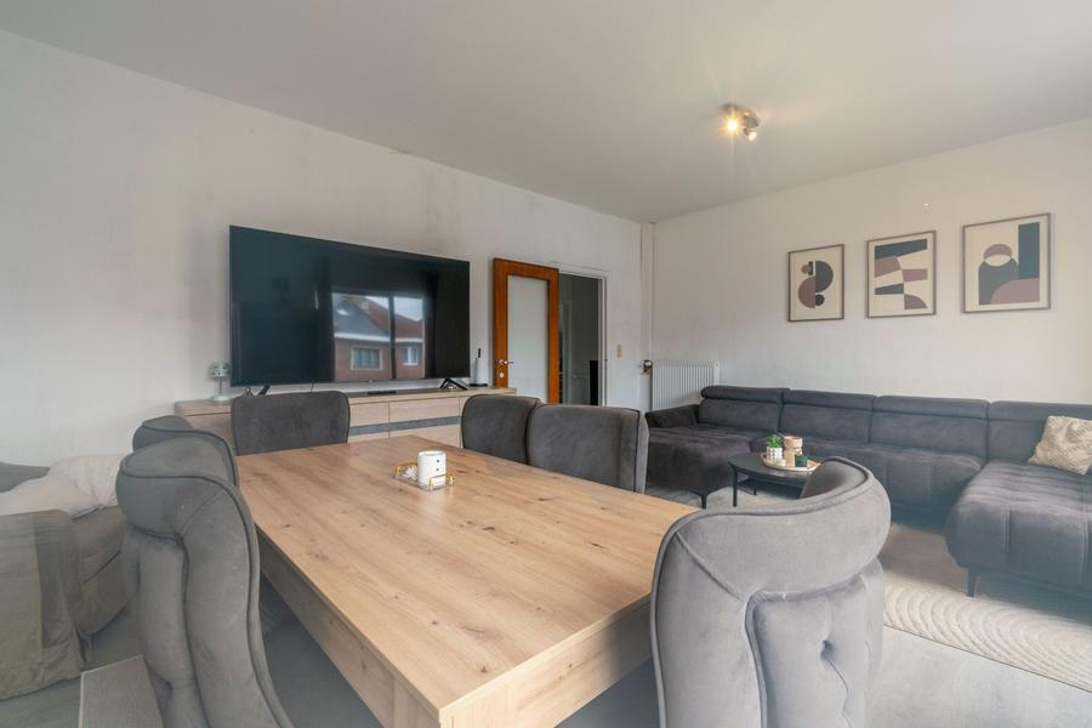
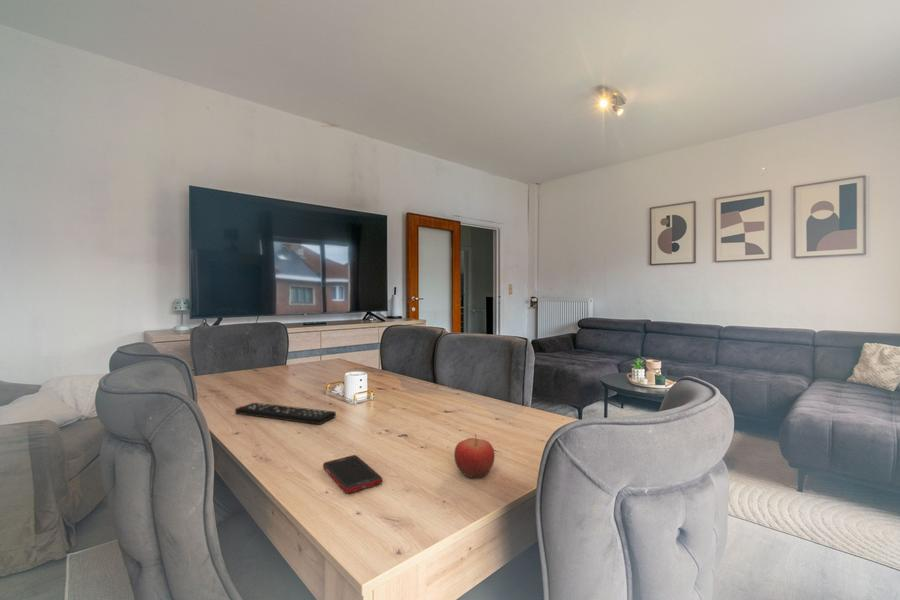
+ fruit (474, 454)
+ cell phone (351, 472)
+ remote control (284, 411)
